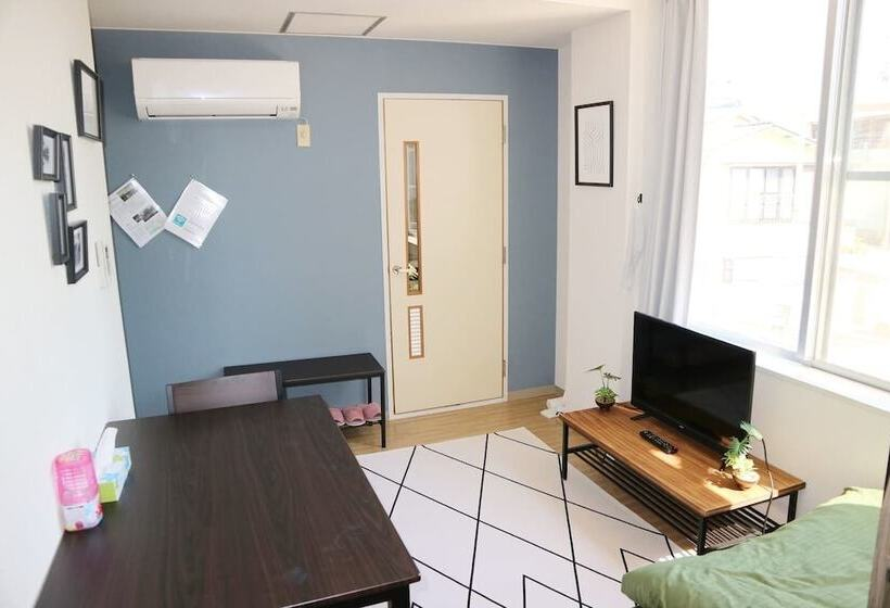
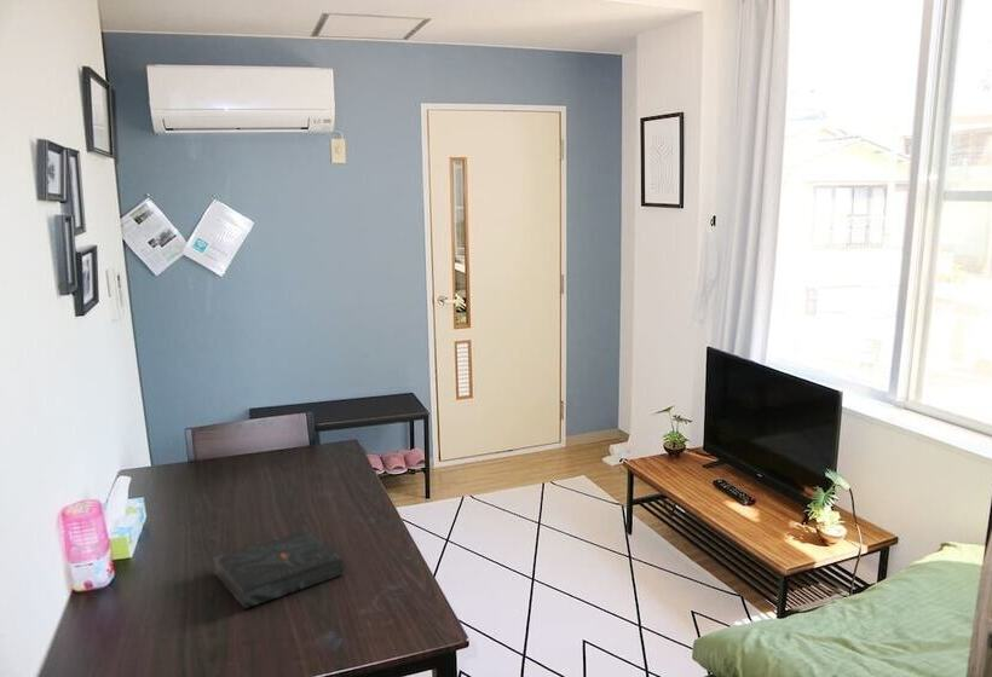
+ book (277, 565)
